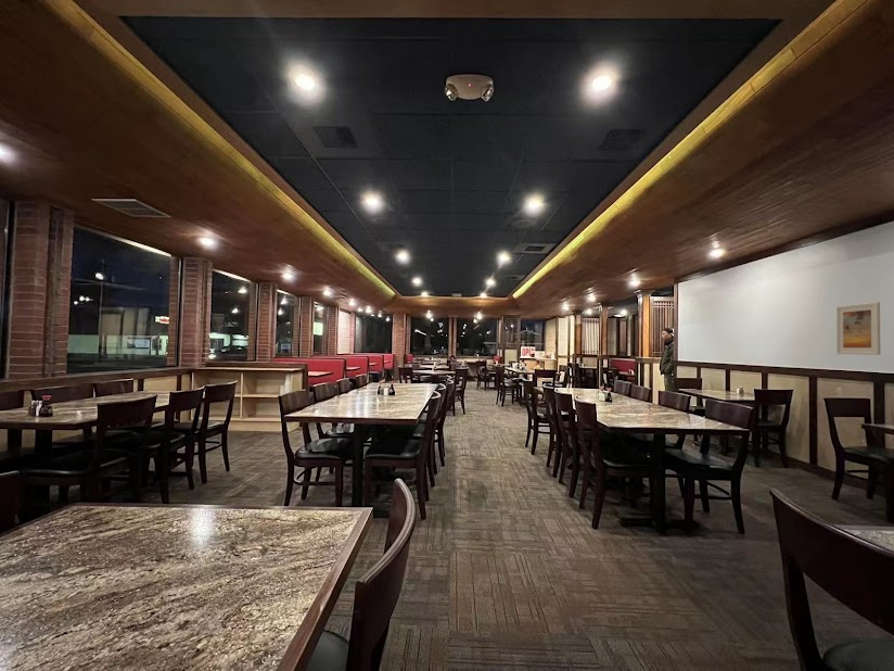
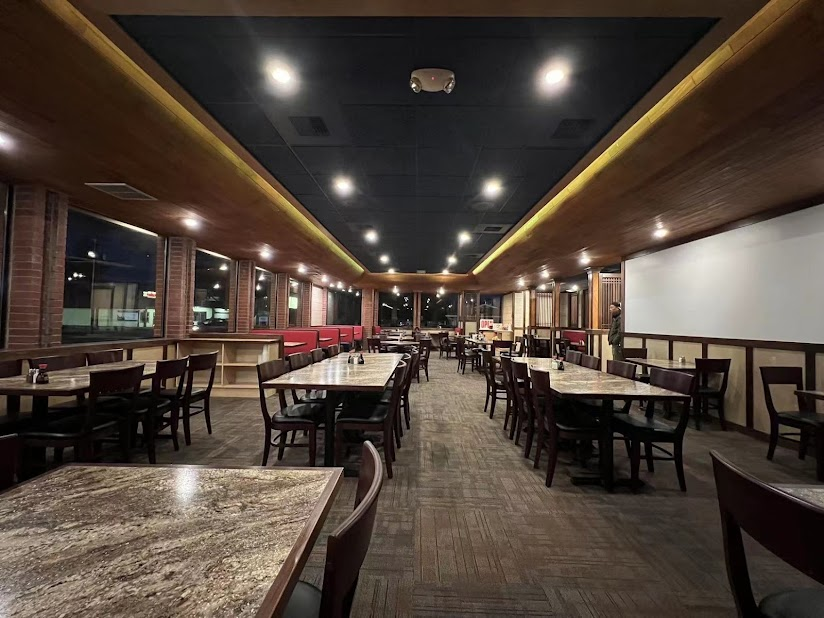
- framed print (857, 329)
